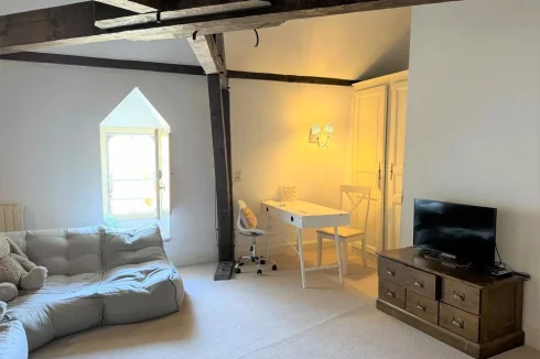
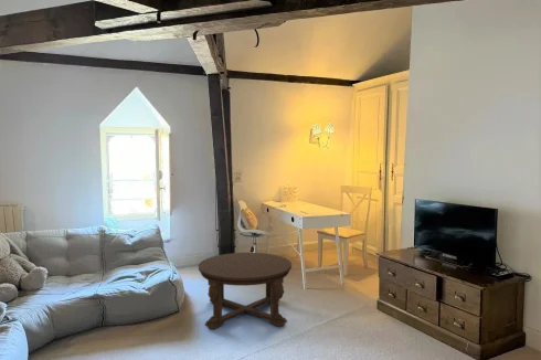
+ coffee table (245, 285)
